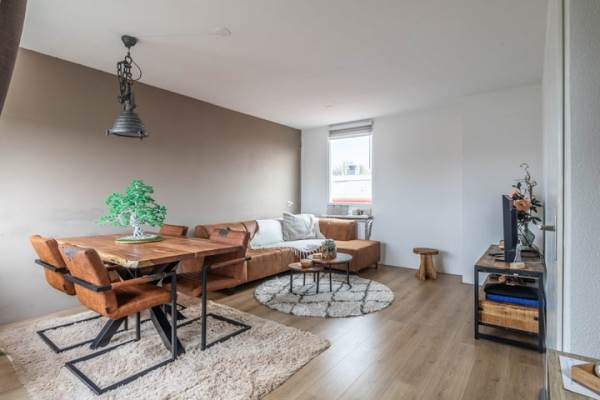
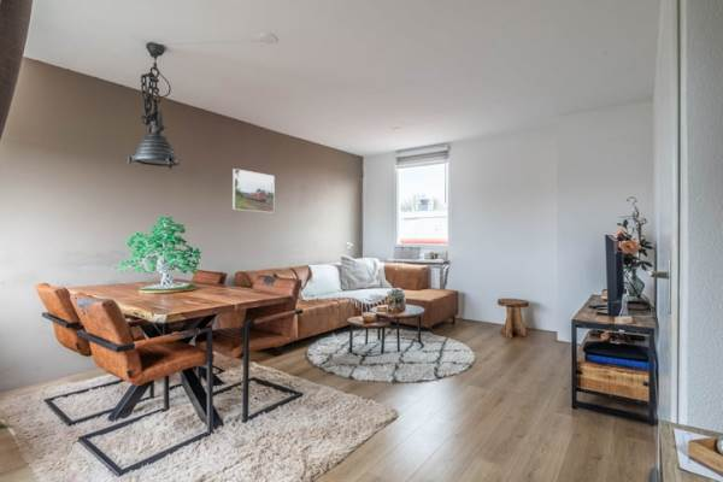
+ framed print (254, 192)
